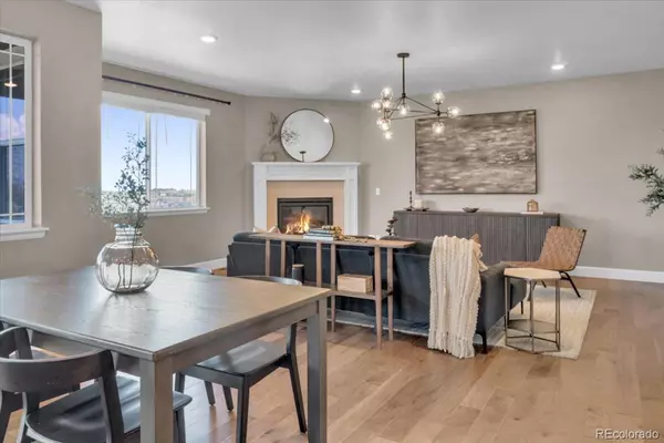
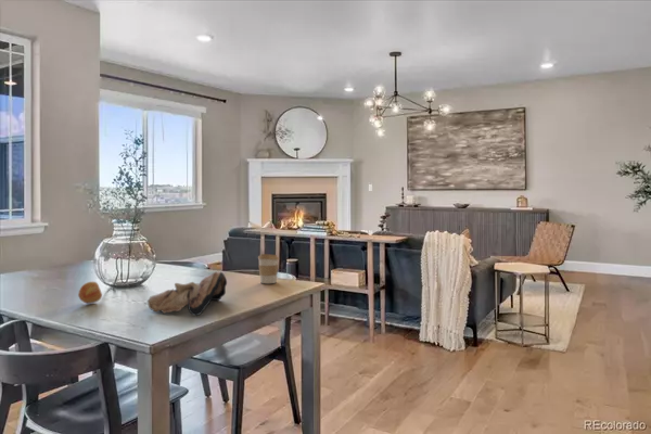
+ animal skull (187, 289)
+ coffee cup (268, 267)
+ fruit (90, 292)
